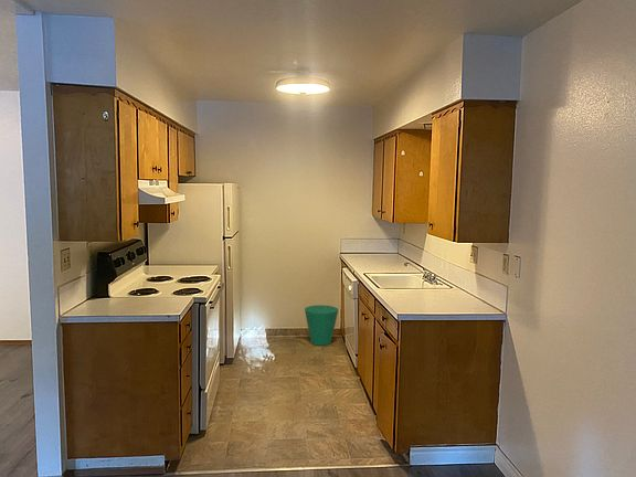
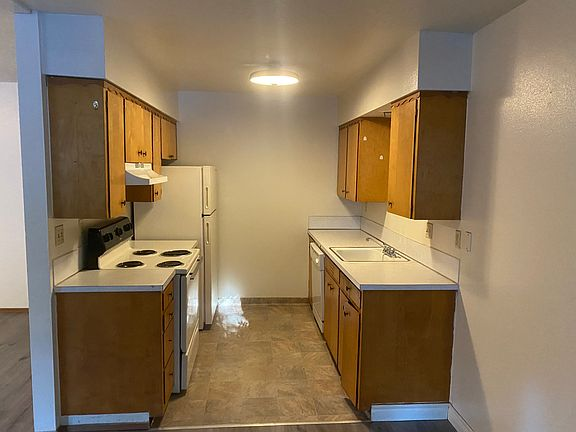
- waste bin (320, 326)
